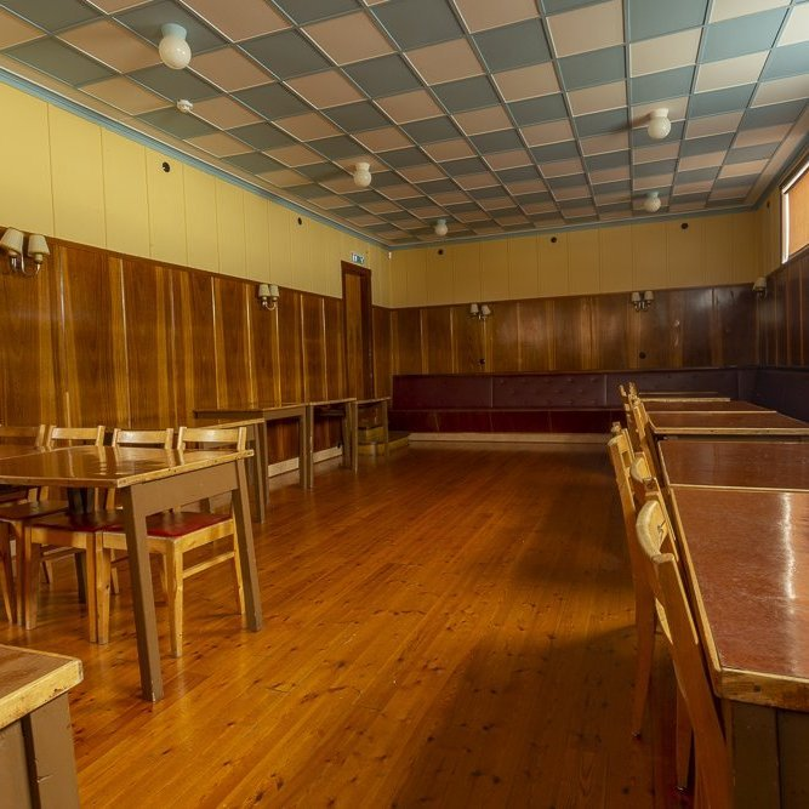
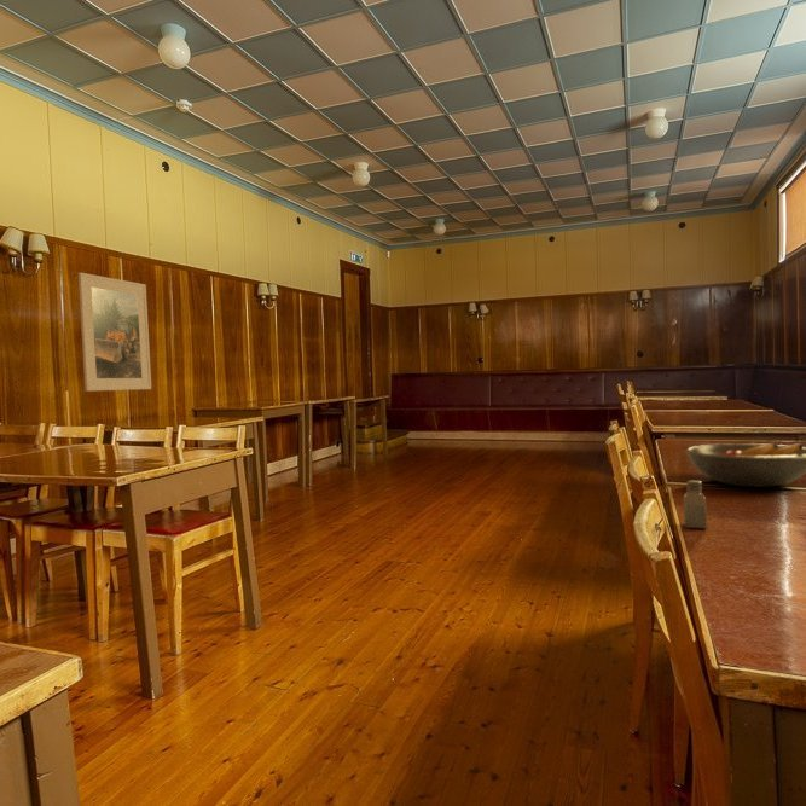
+ fruit bowl (749, 462)
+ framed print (117, 334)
+ saltshaker (694, 503)
